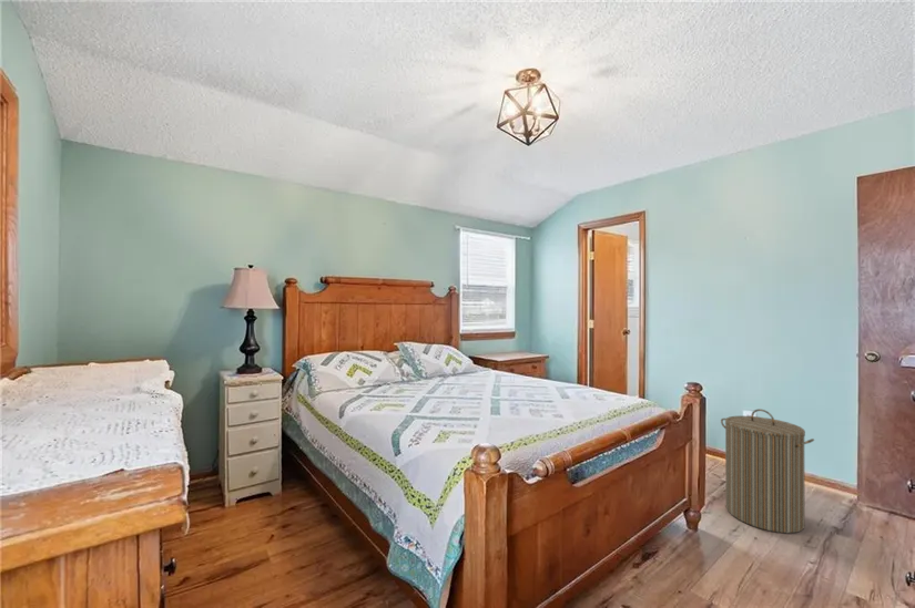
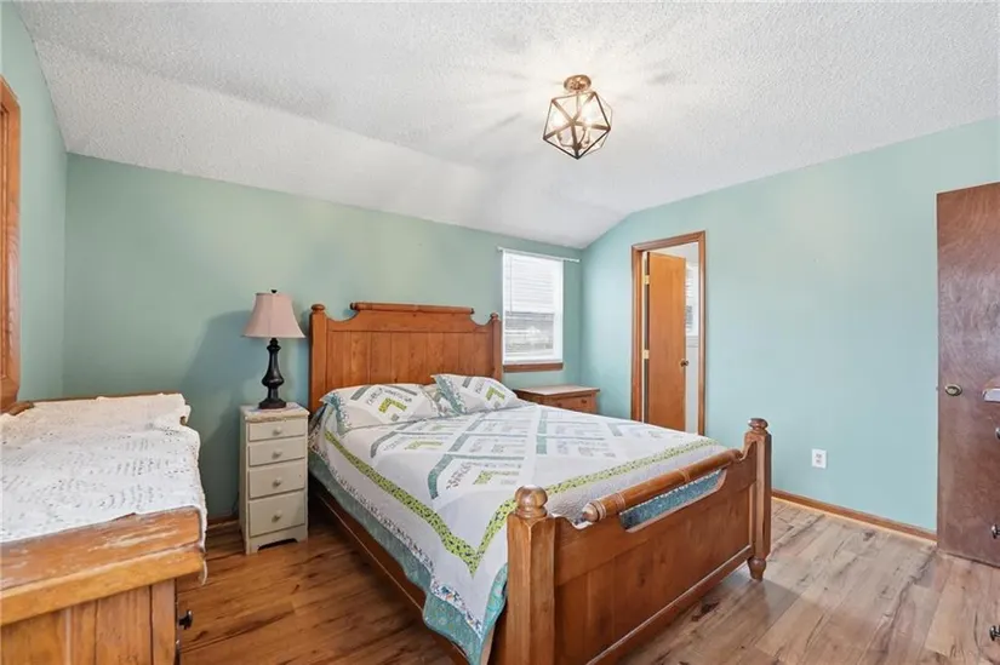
- laundry hamper (763, 462)
